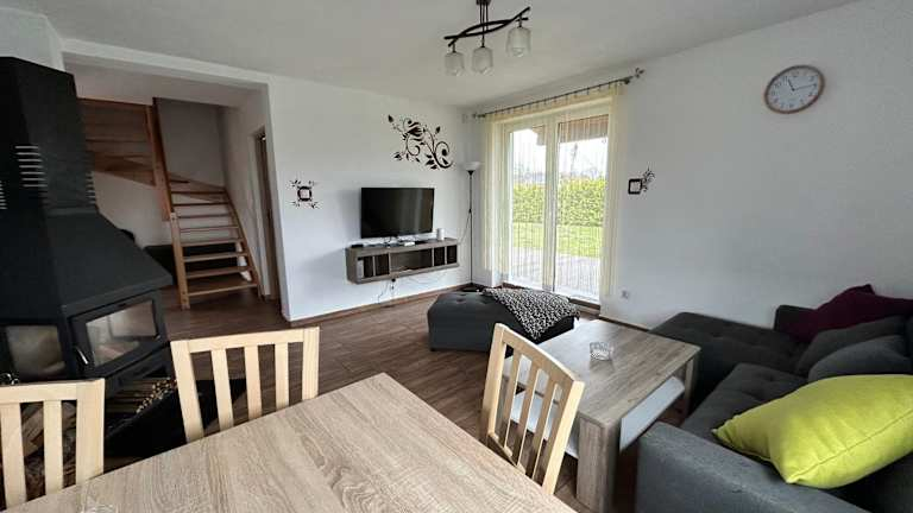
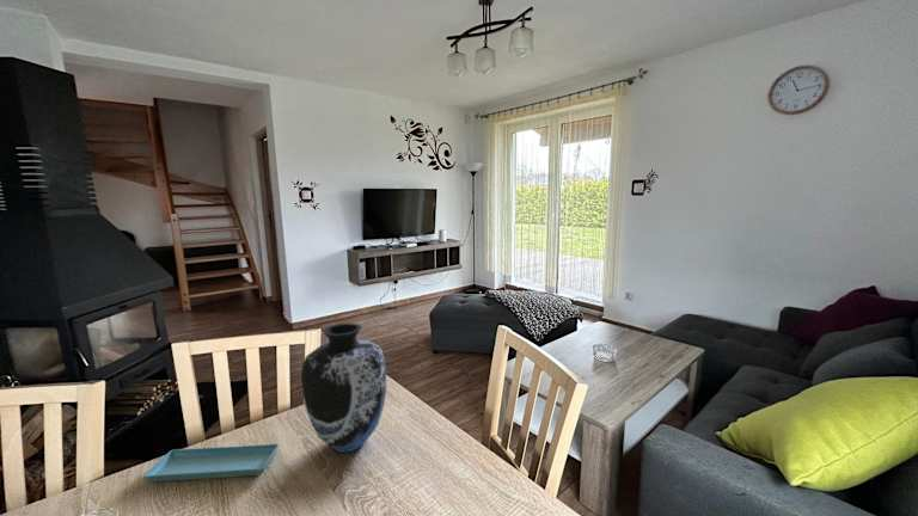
+ saucer (214, 462)
+ vase (345, 386)
